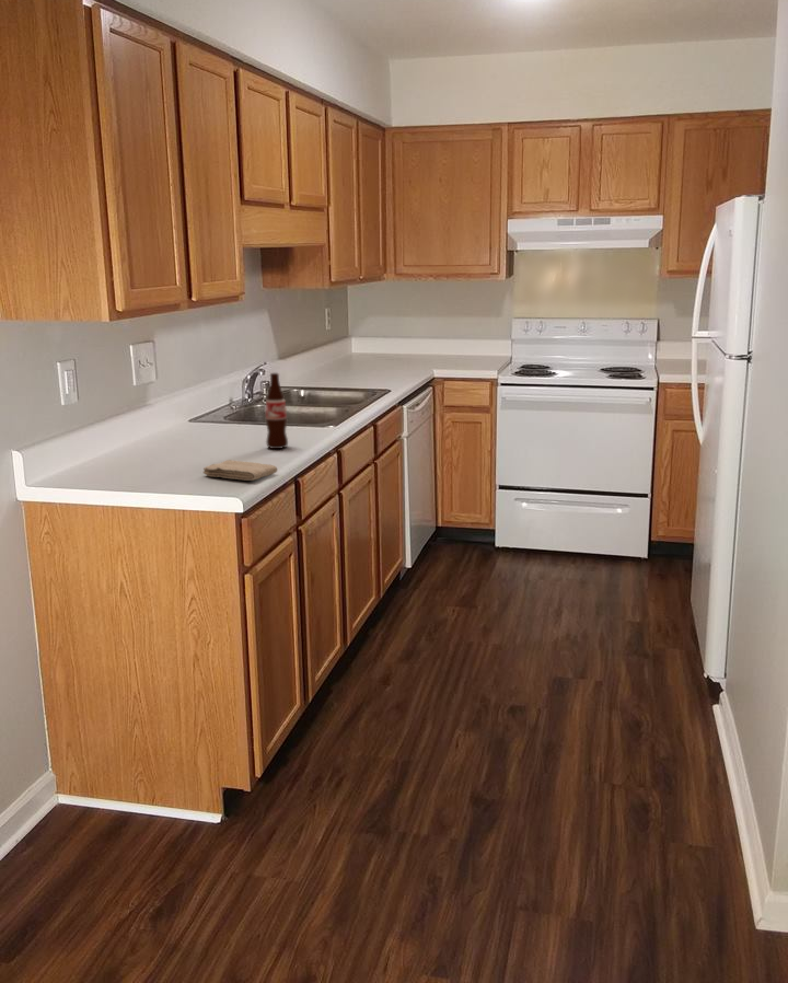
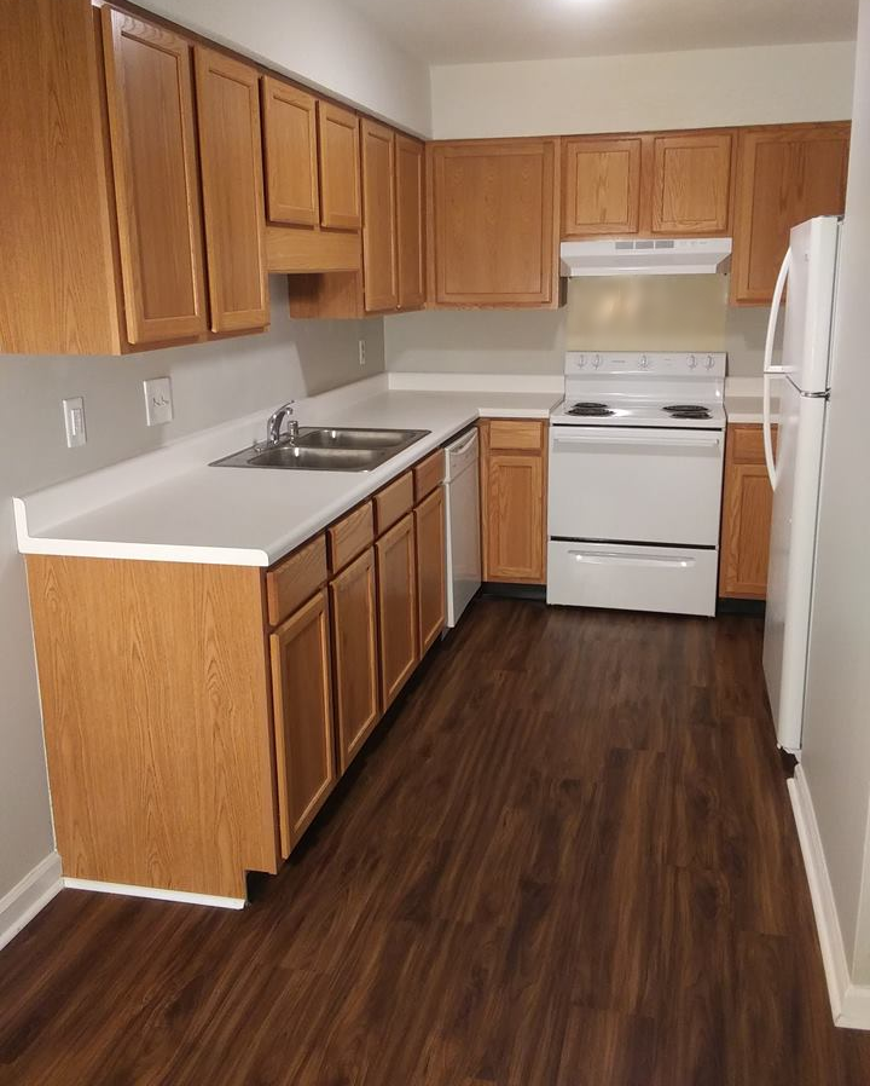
- bottle (276, 410)
- washcloth (240, 469)
